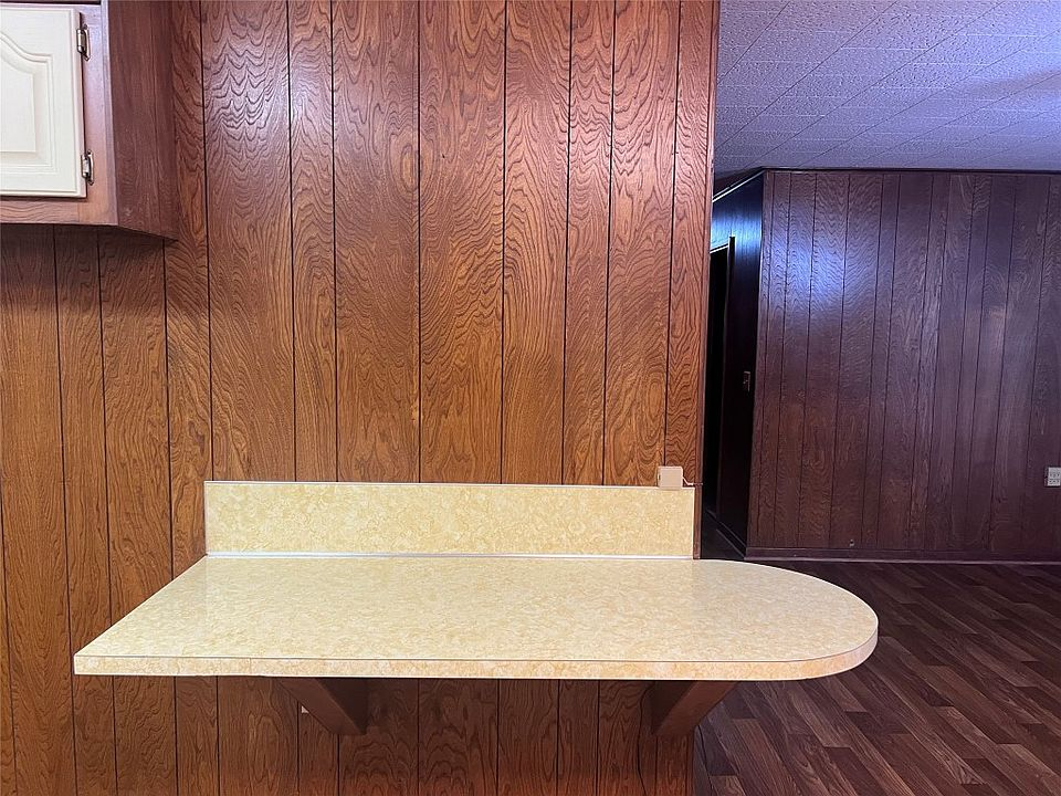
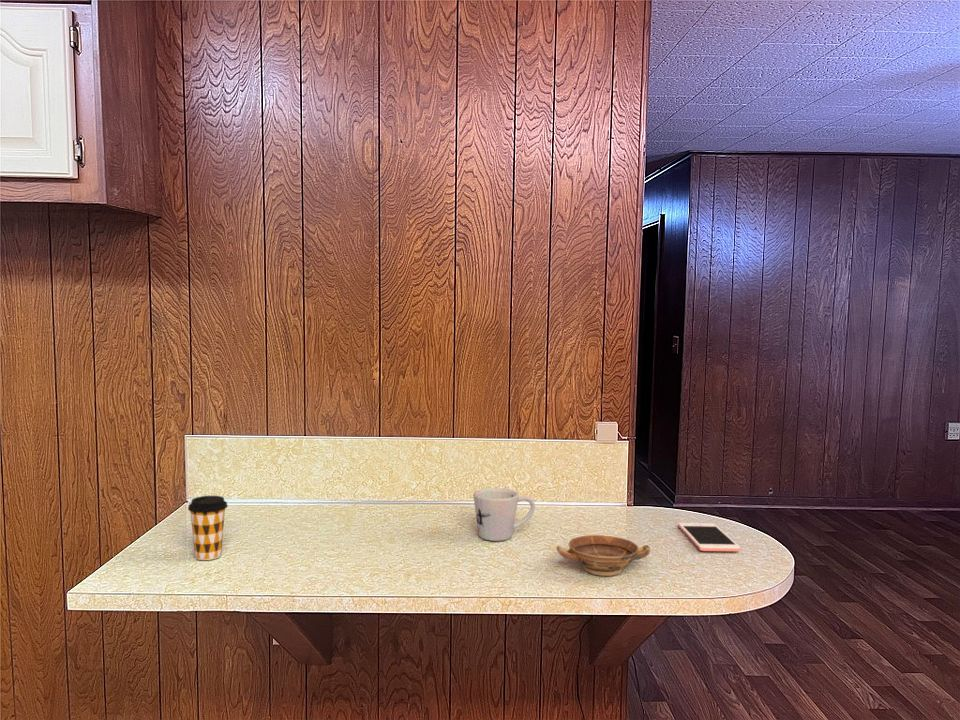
+ coffee cup (208, 527)
+ cell phone (707, 536)
+ bowl (602, 556)
+ mug (504, 514)
